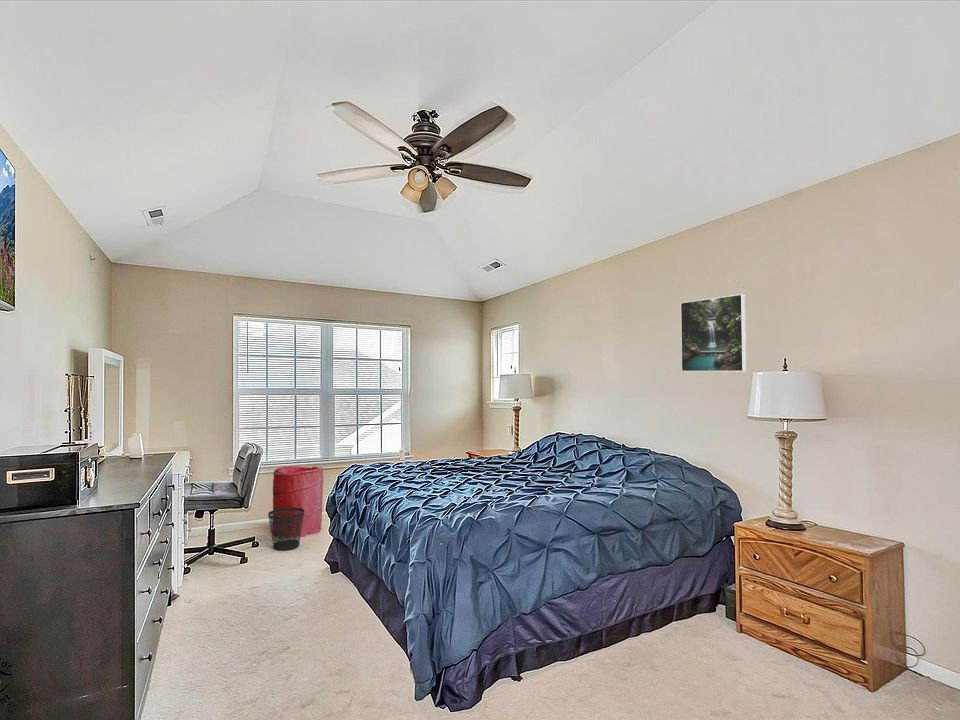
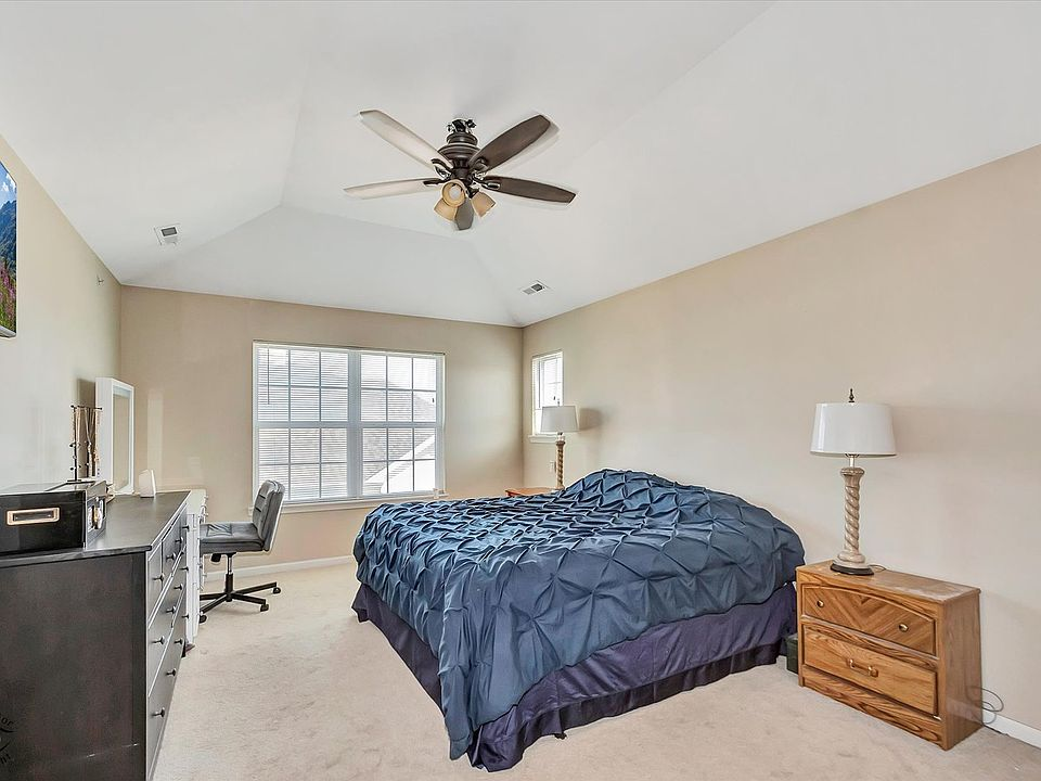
- wastebasket (286, 530)
- laundry hamper (298, 499)
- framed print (711, 335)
